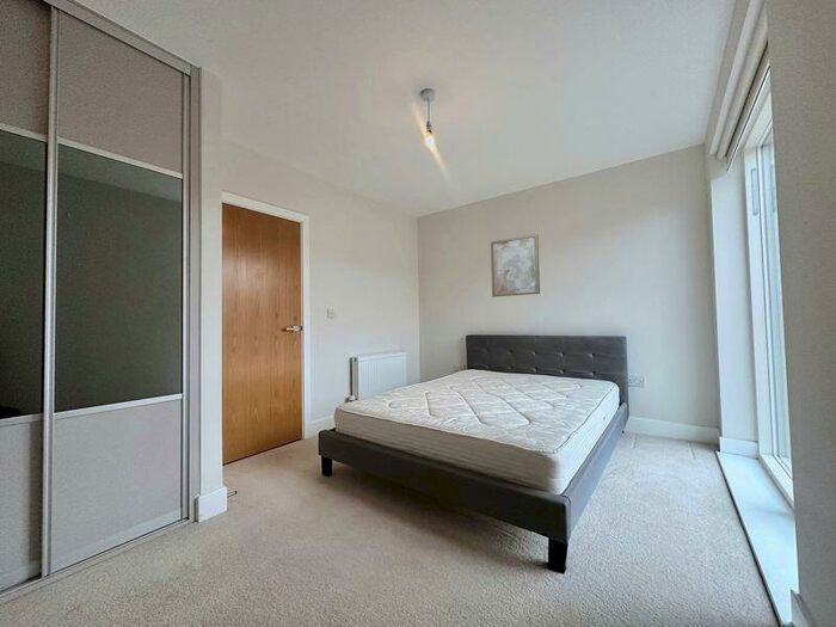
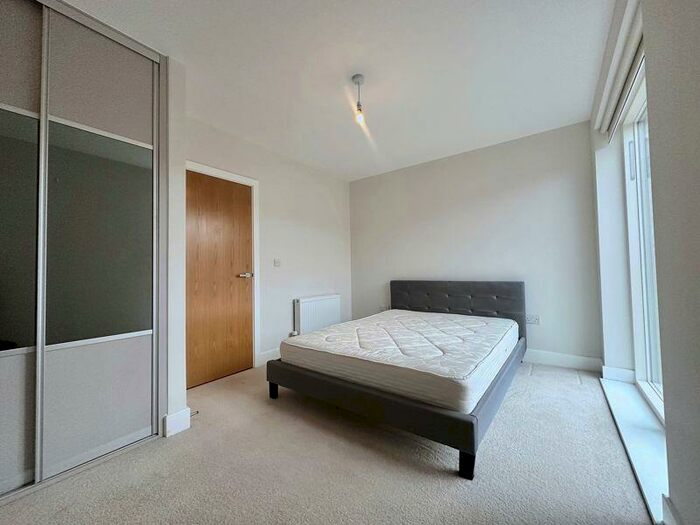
- wall art (514, 266)
